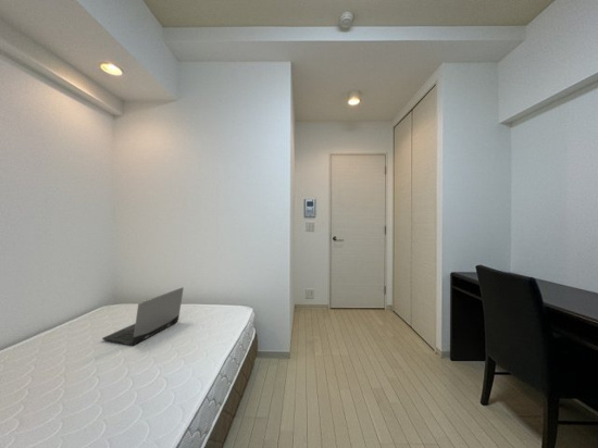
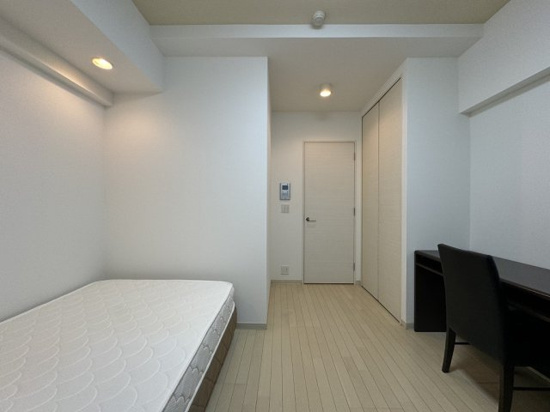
- laptop computer (146, 312)
